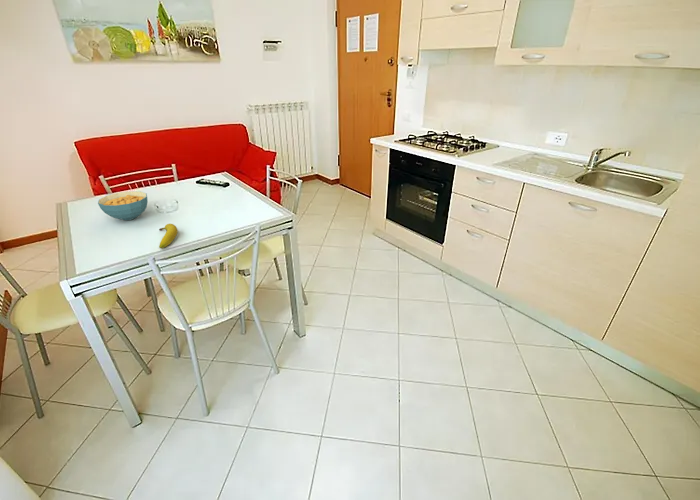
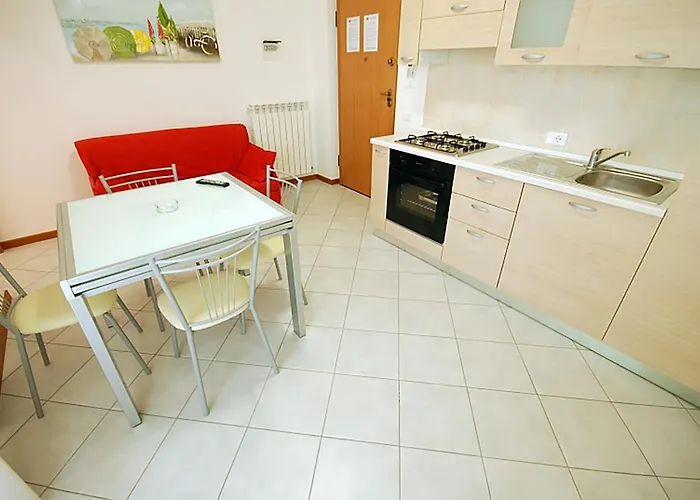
- cereal bowl (126, 208)
- fruit (167, 233)
